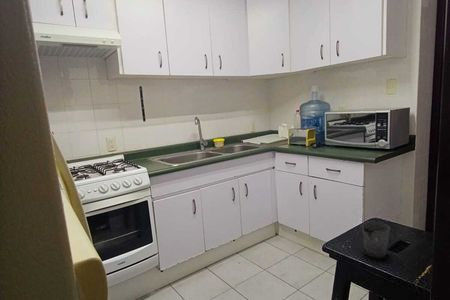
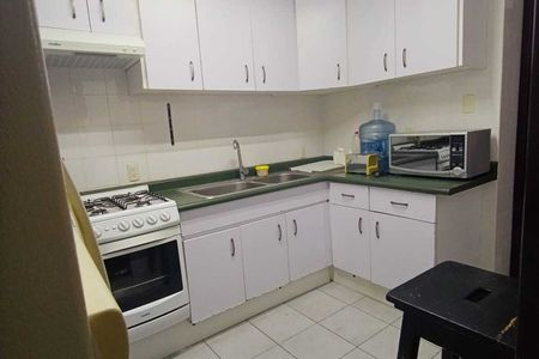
- cup (375, 242)
